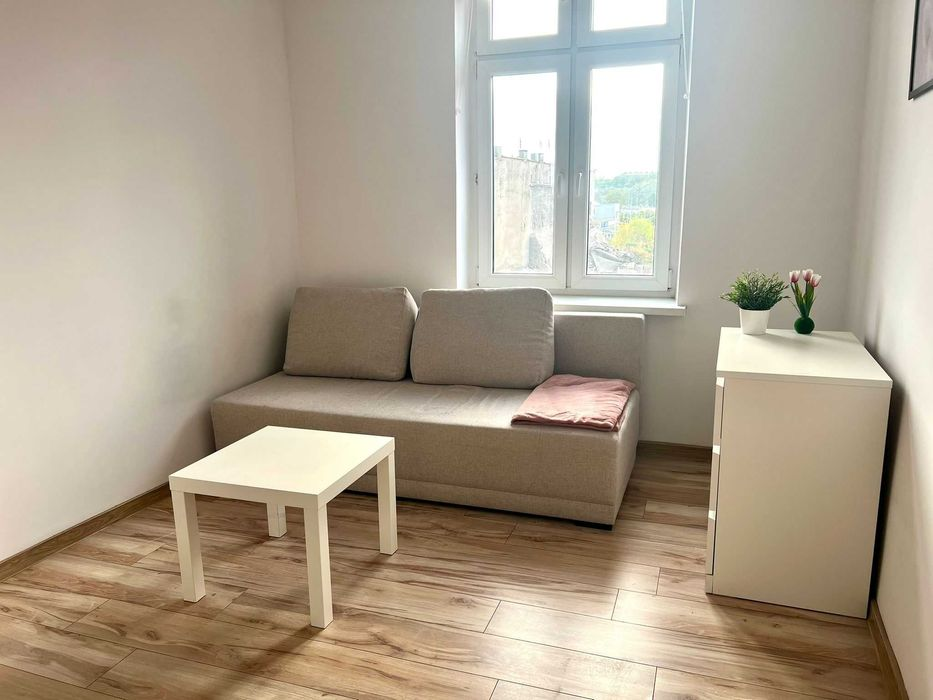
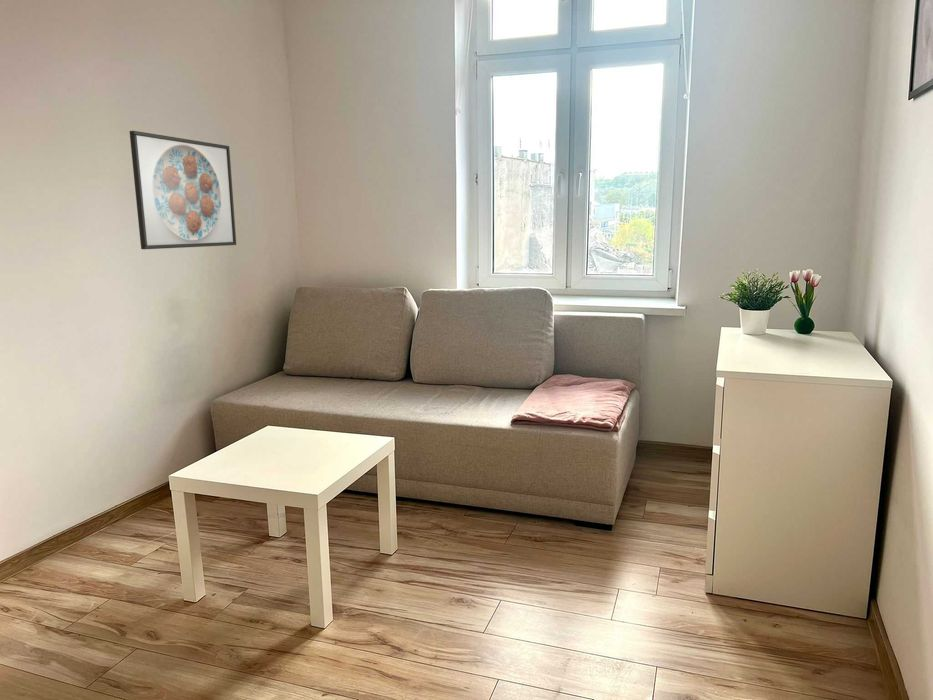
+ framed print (188, 193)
